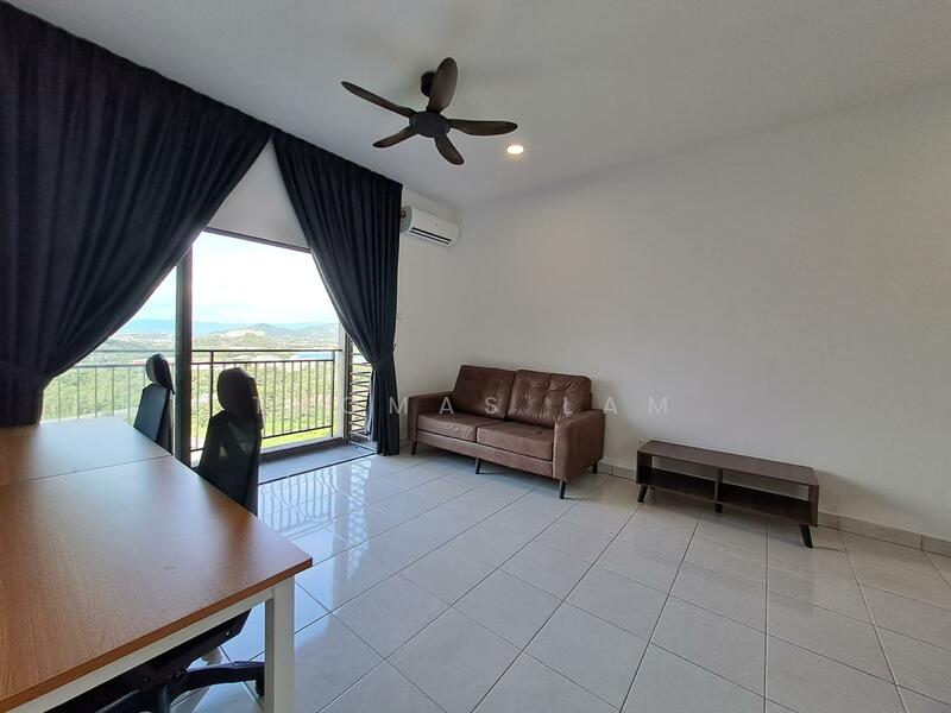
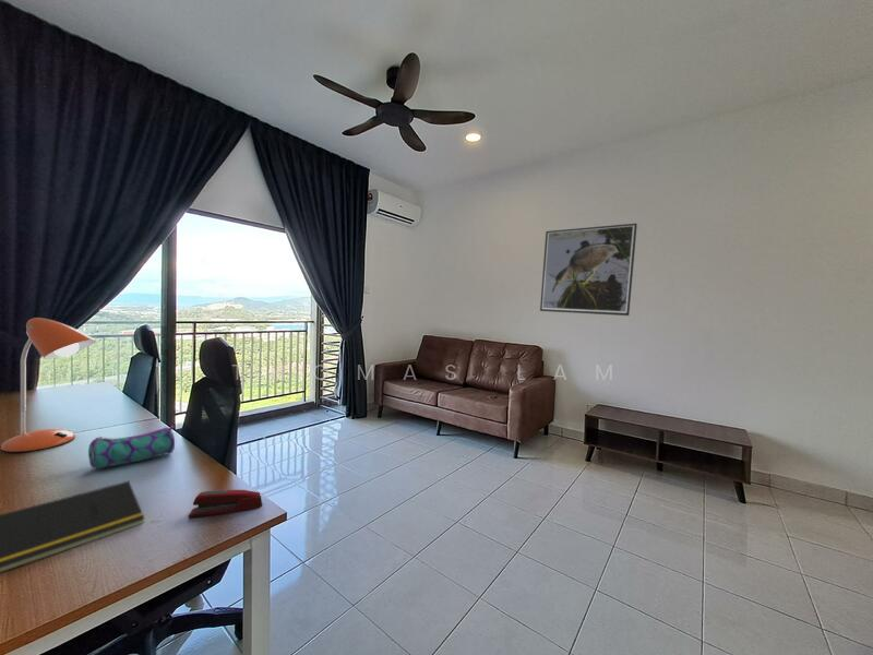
+ desk lamp (51, 358)
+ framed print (584, 271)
+ notepad (69, 521)
+ stapler (227, 500)
+ pencil case (133, 445)
